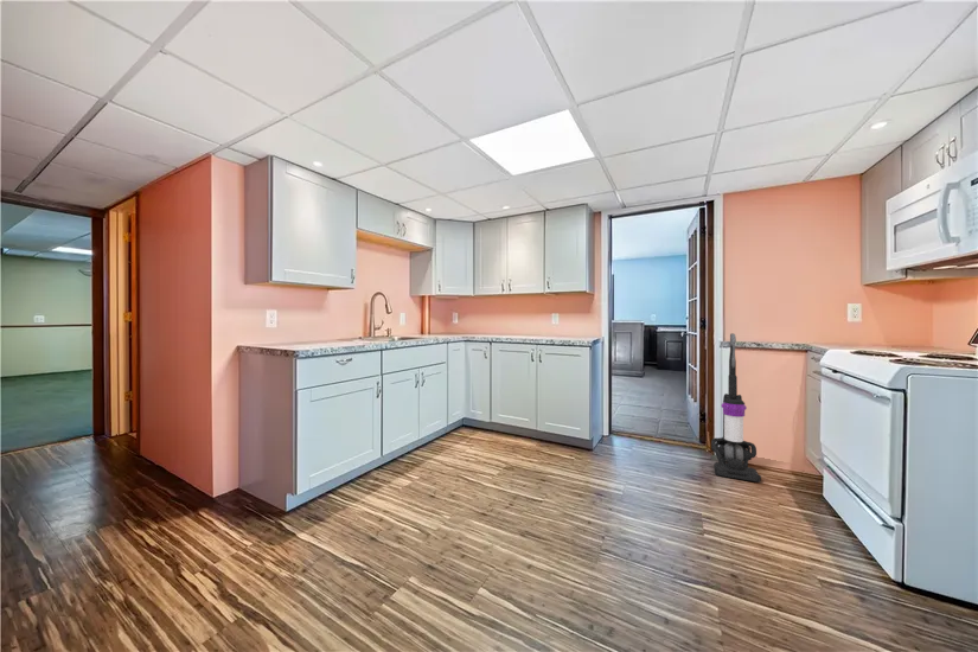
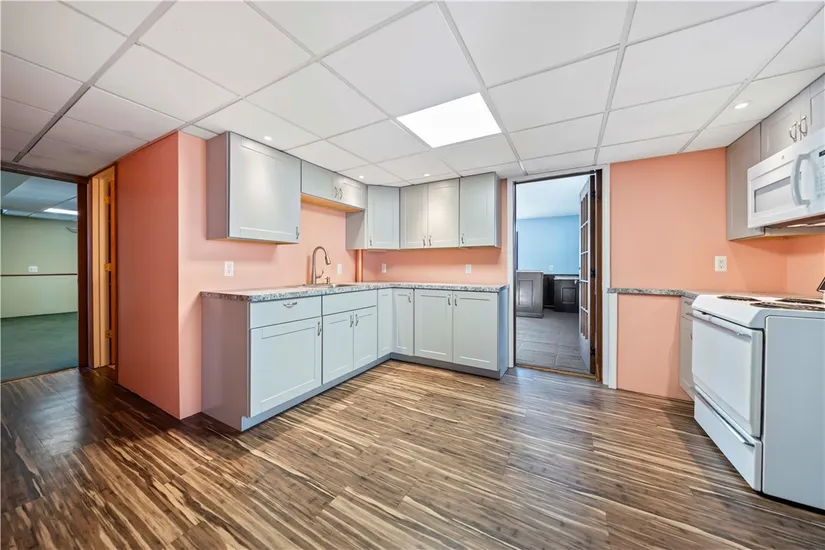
- vacuum cleaner (734, 401)
